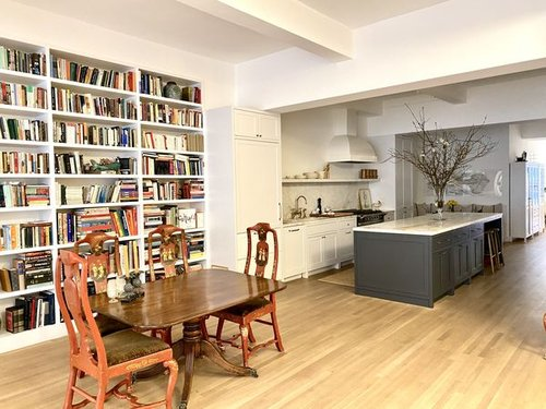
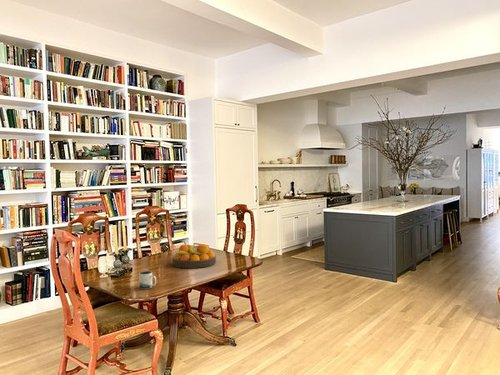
+ fruit bowl (194, 253)
+ mug (148, 280)
